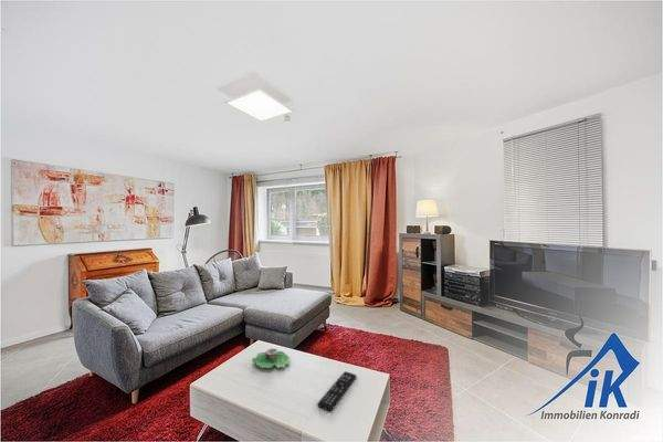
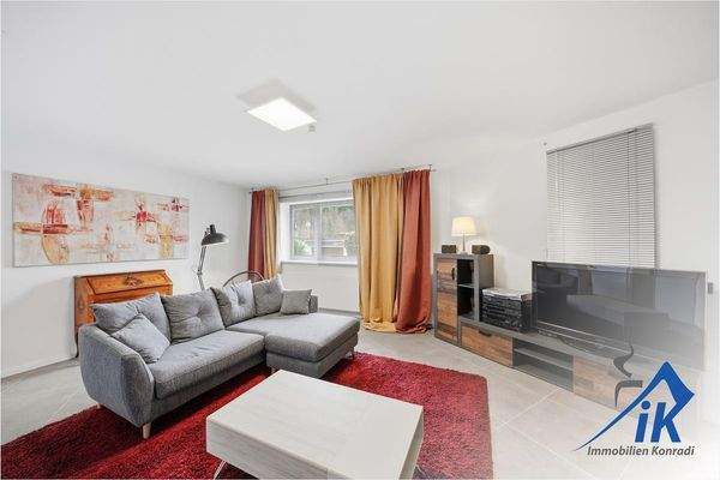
- succulent planter (272, 356)
- remote control (338, 388)
